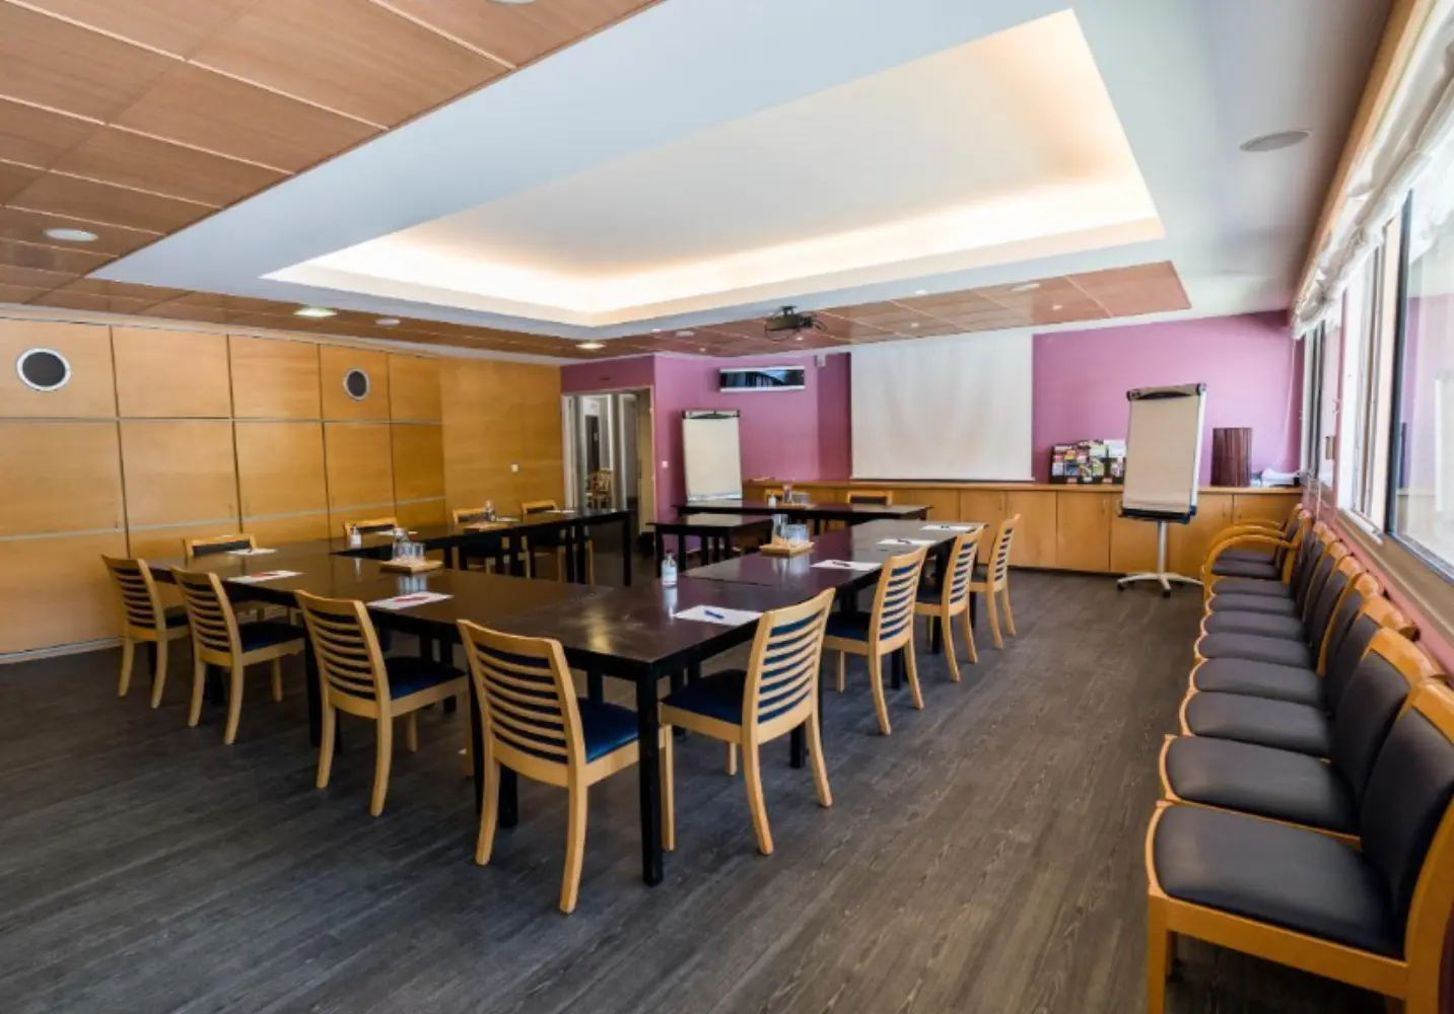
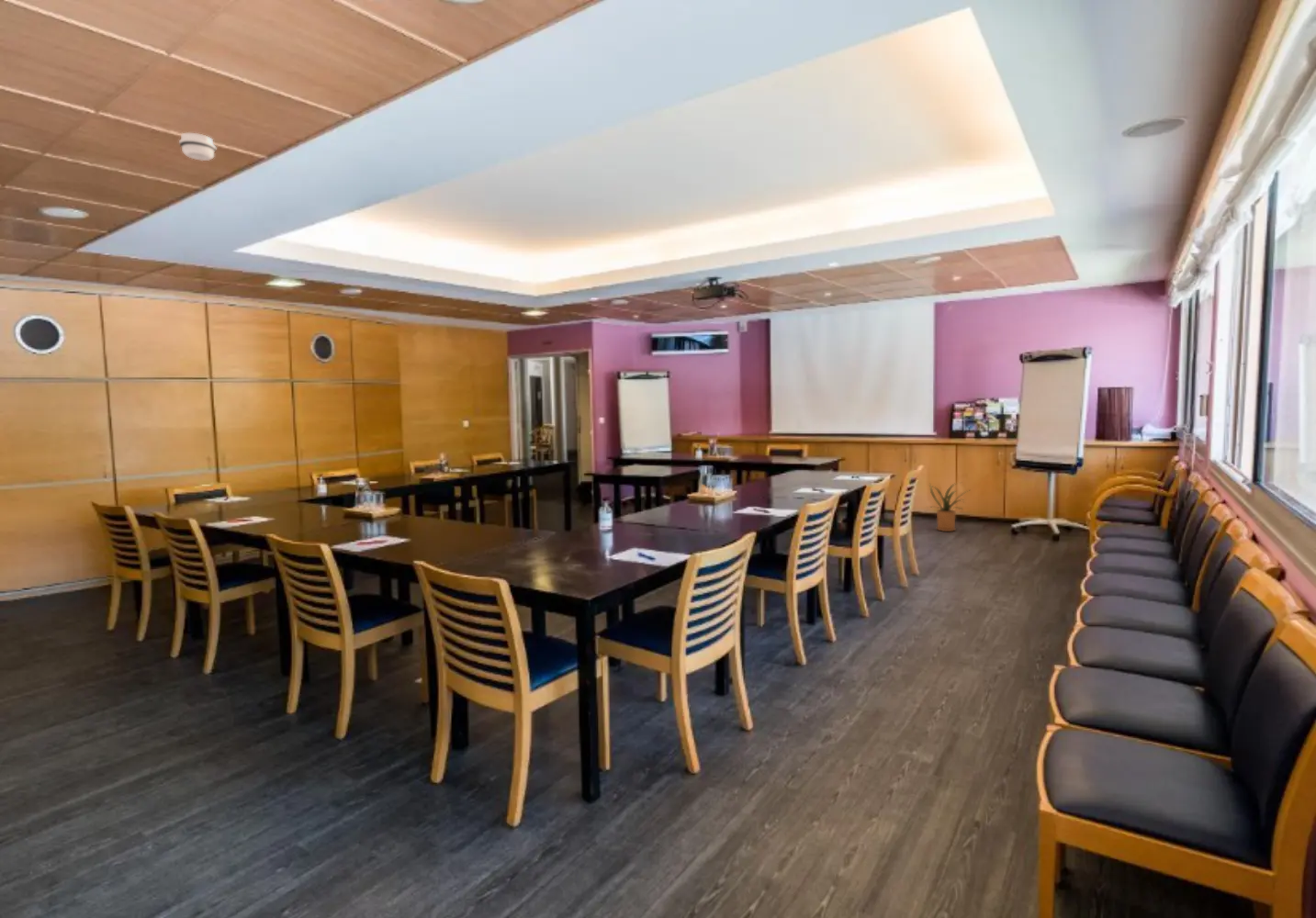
+ house plant (948, 505)
+ smoke detector (197, 147)
